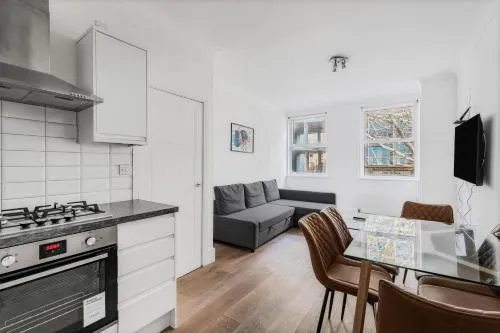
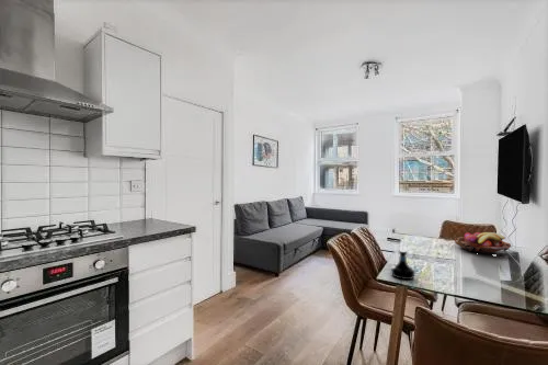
+ tequila bottle (402, 263)
+ fruit basket (481, 241)
